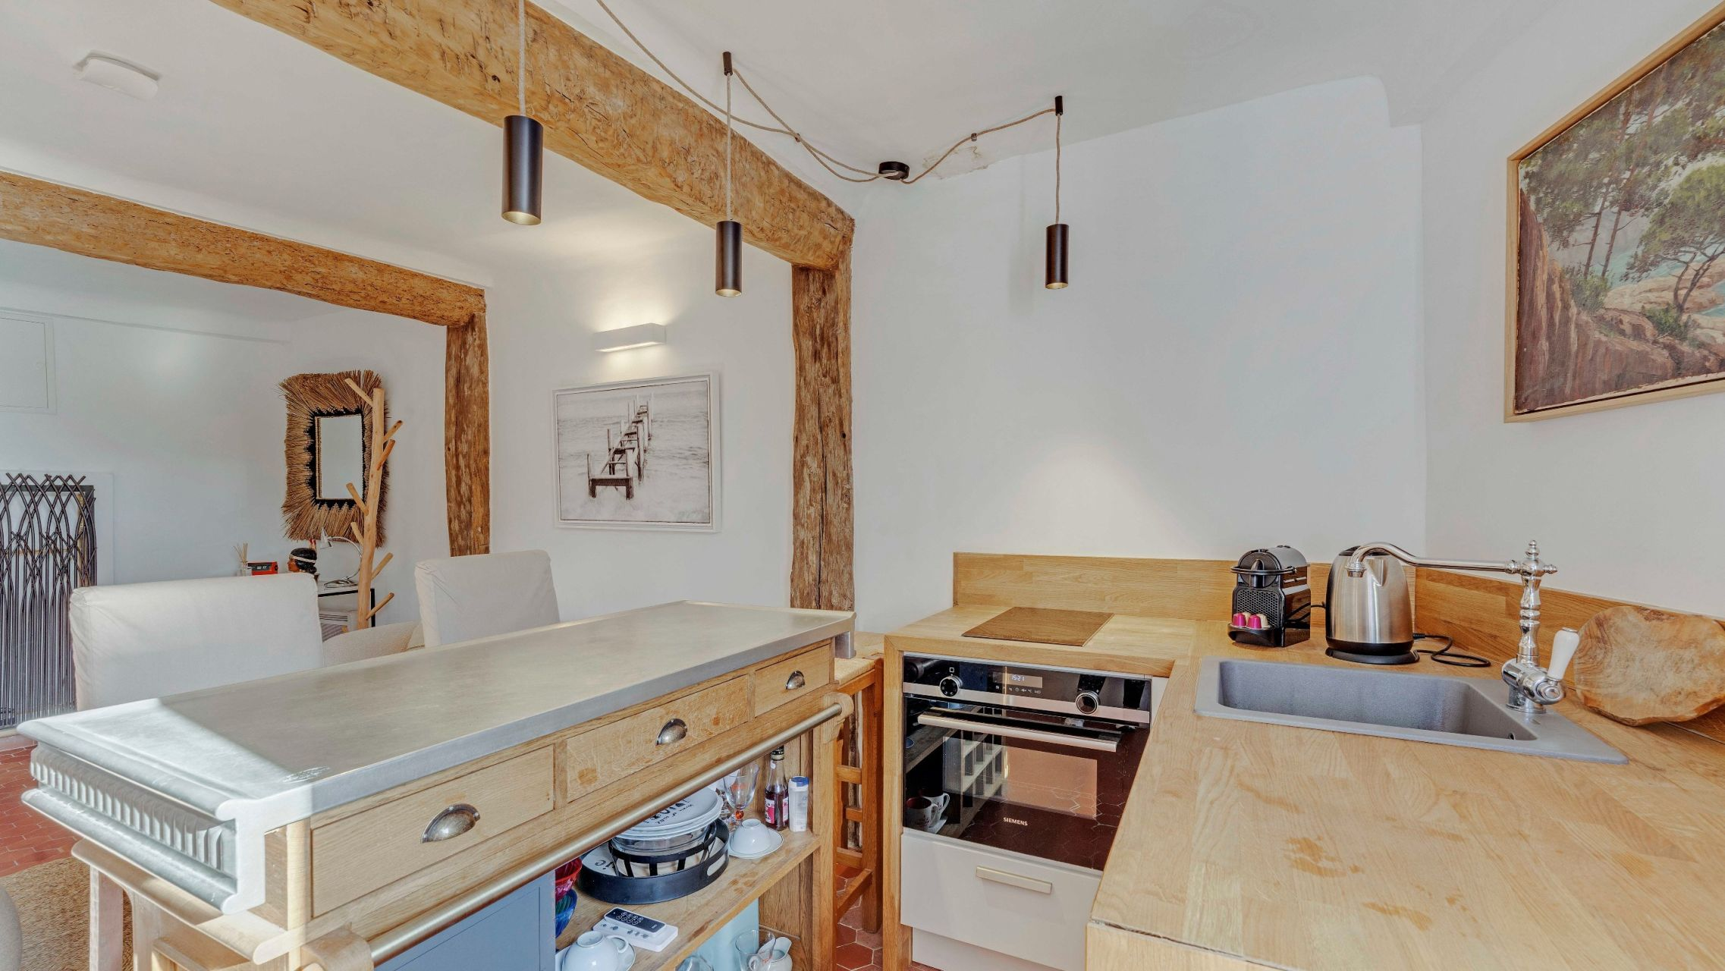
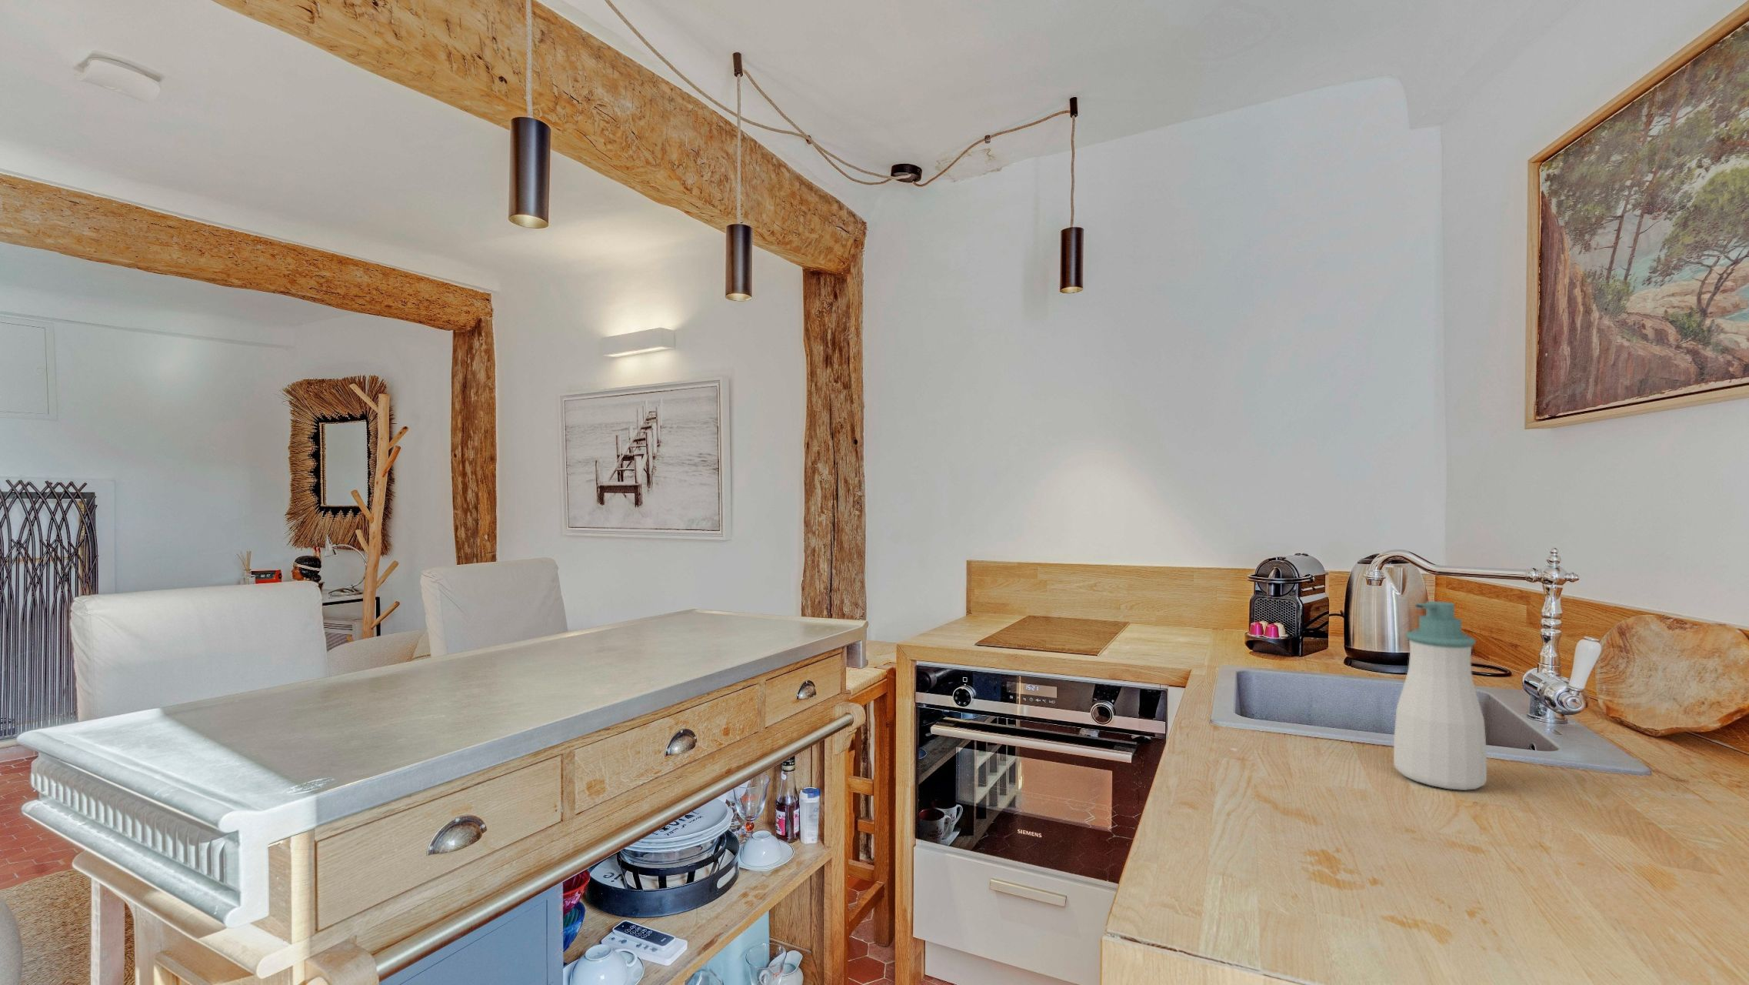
+ soap bottle (1439, 691)
